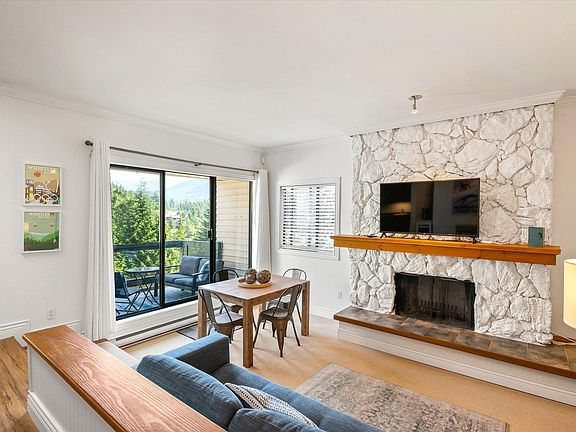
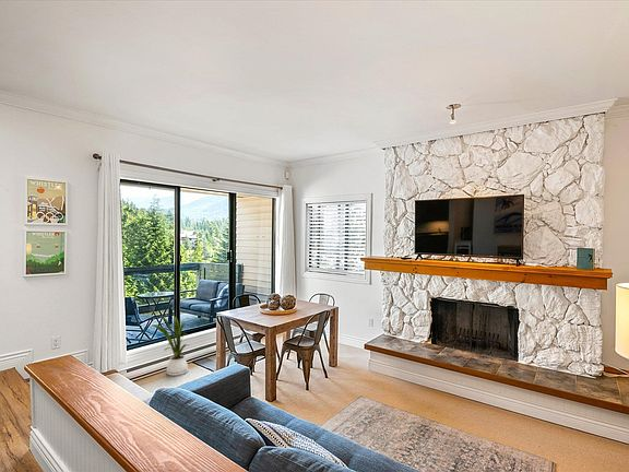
+ house plant (175, 342)
